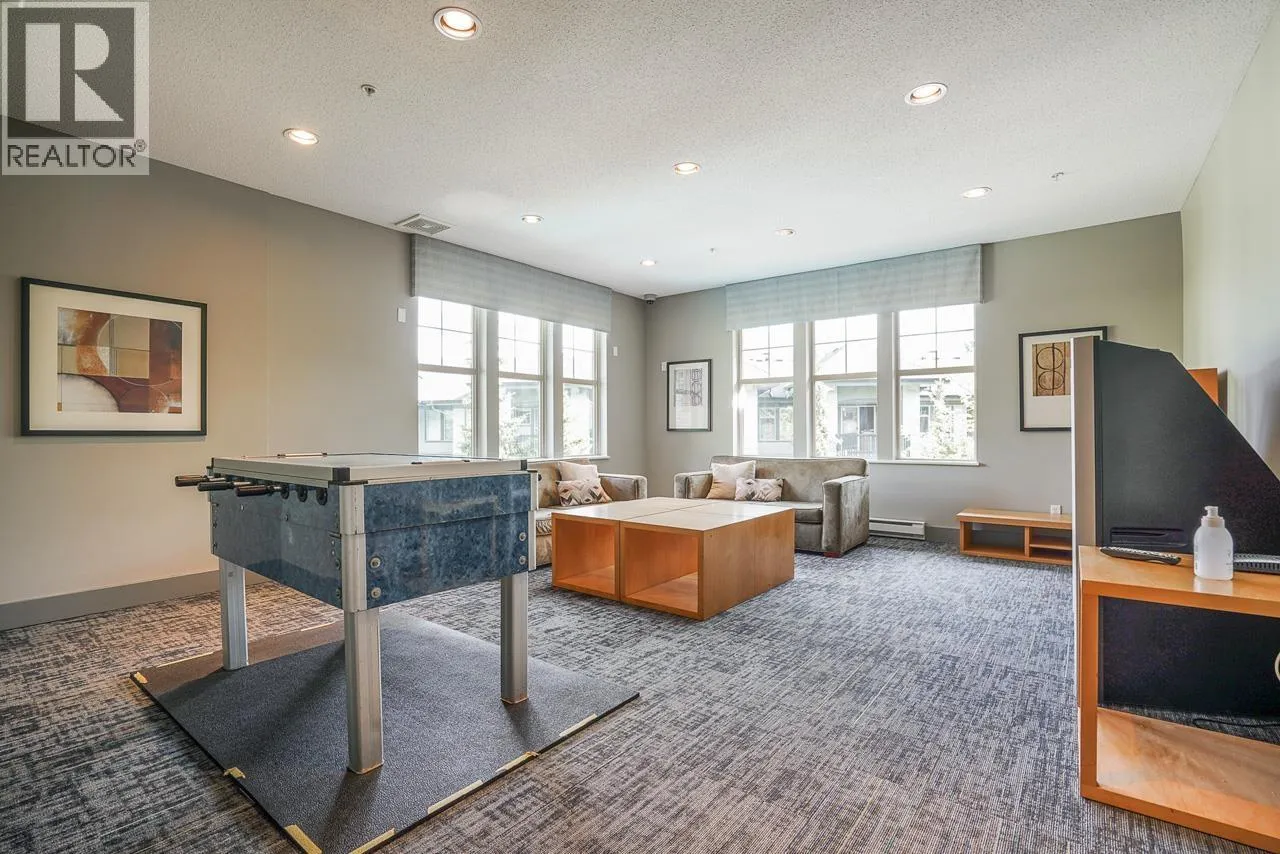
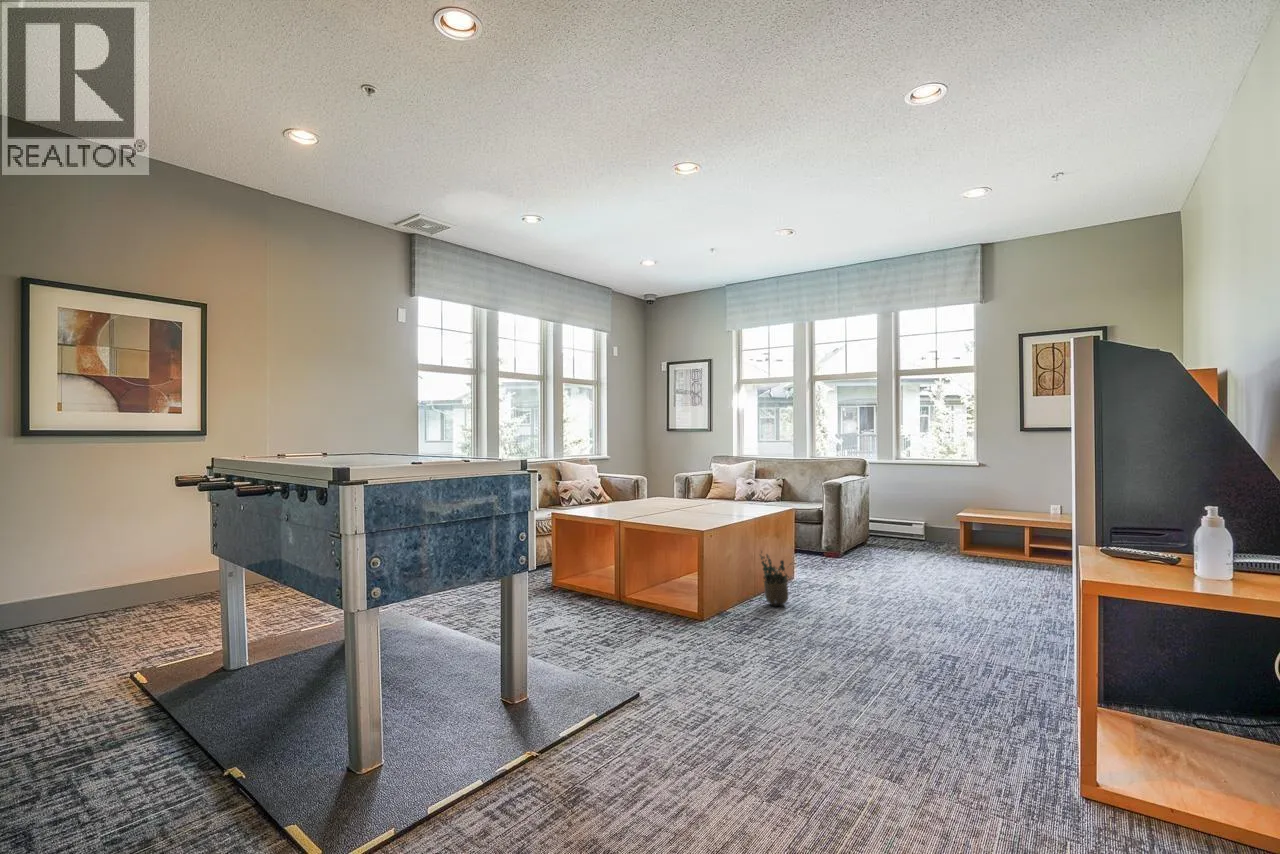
+ potted plant (772, 575)
